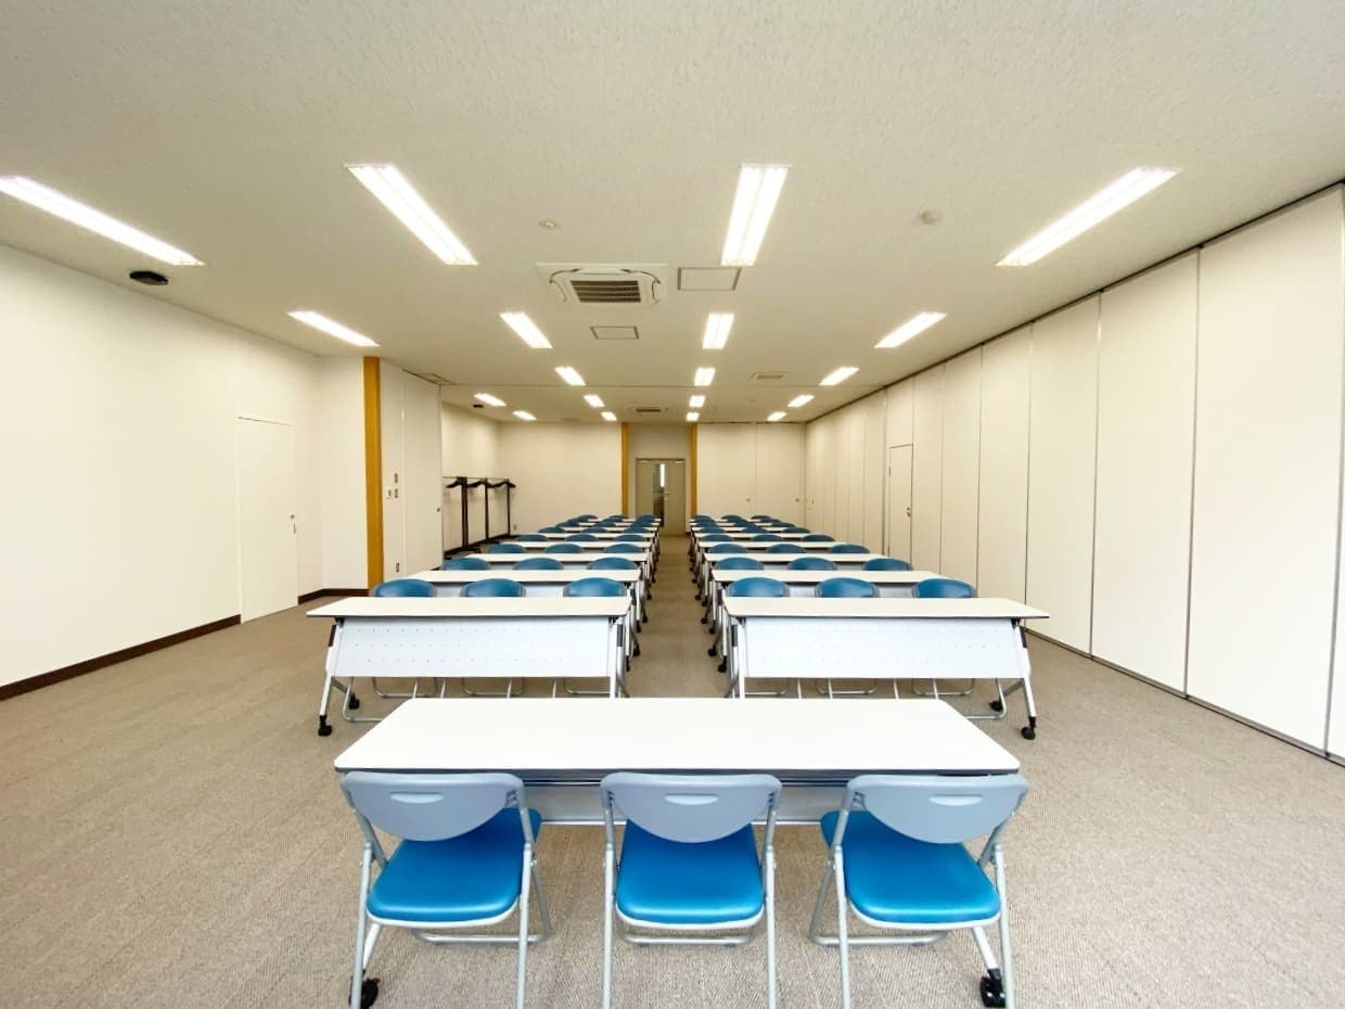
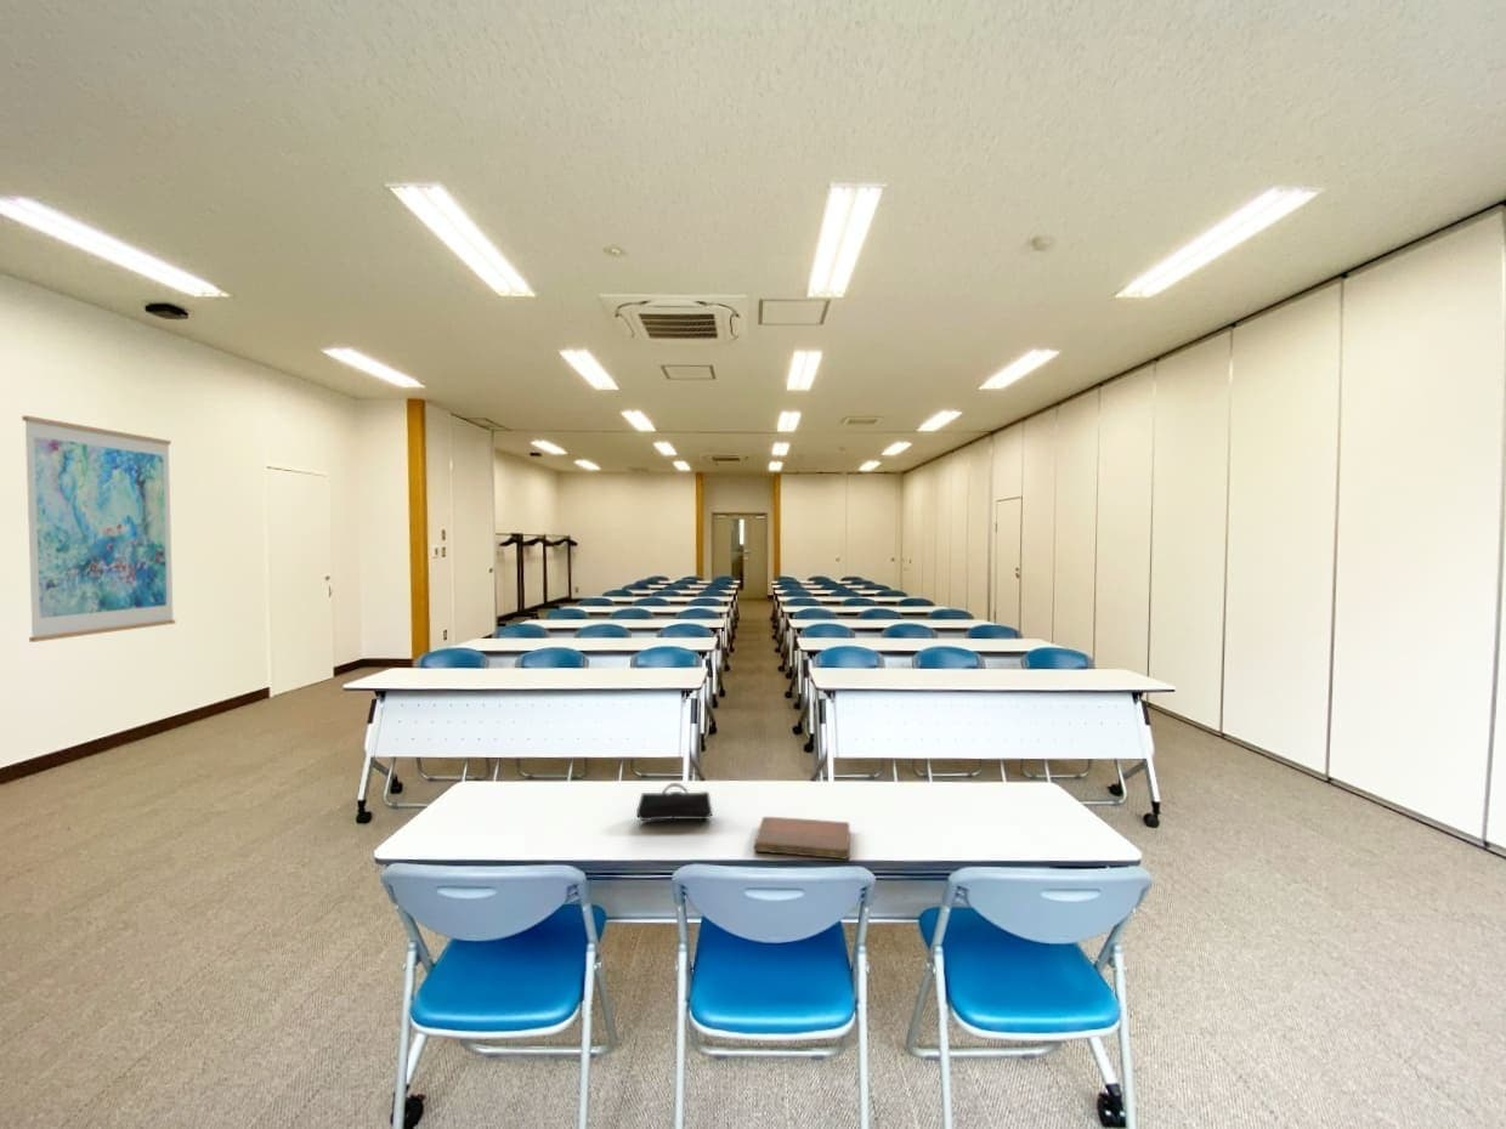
+ wall art (107, 531)
+ notebook (803, 836)
+ pencil case (675, 805)
